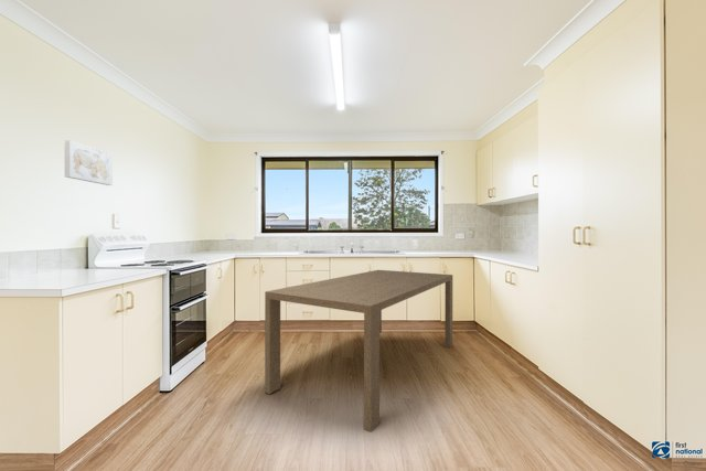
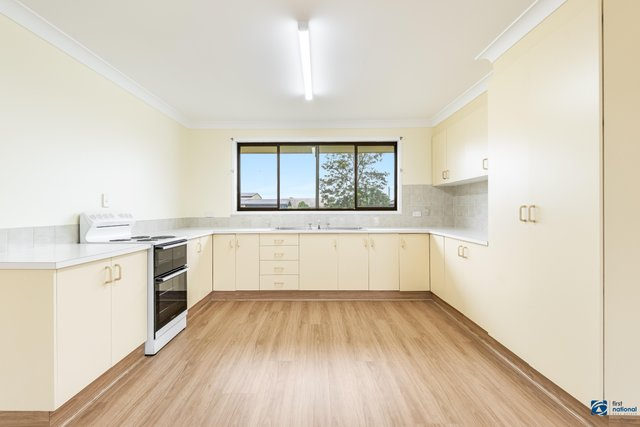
- wall art (89, 164)
- dining table (375, 322)
